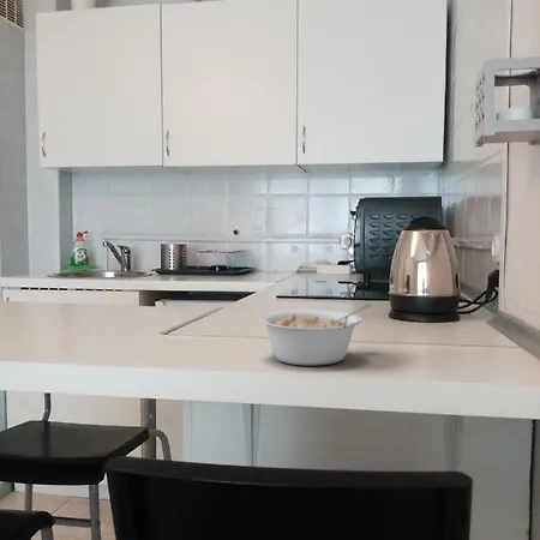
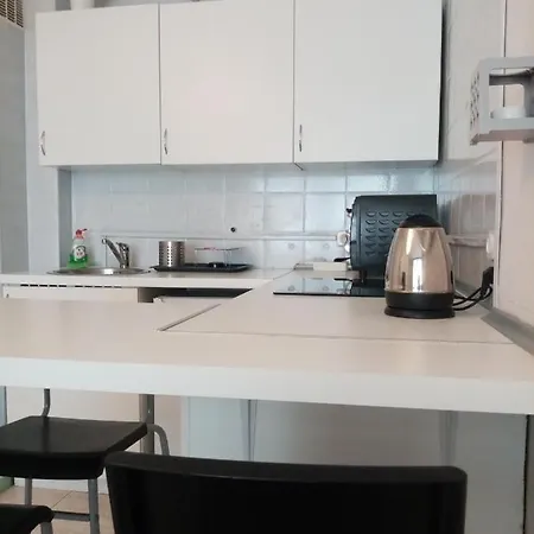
- legume (311, 332)
